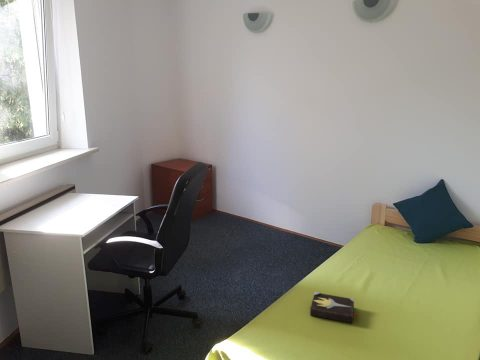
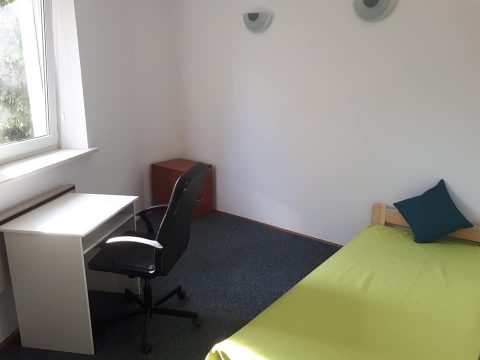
- hardback book (332, 306)
